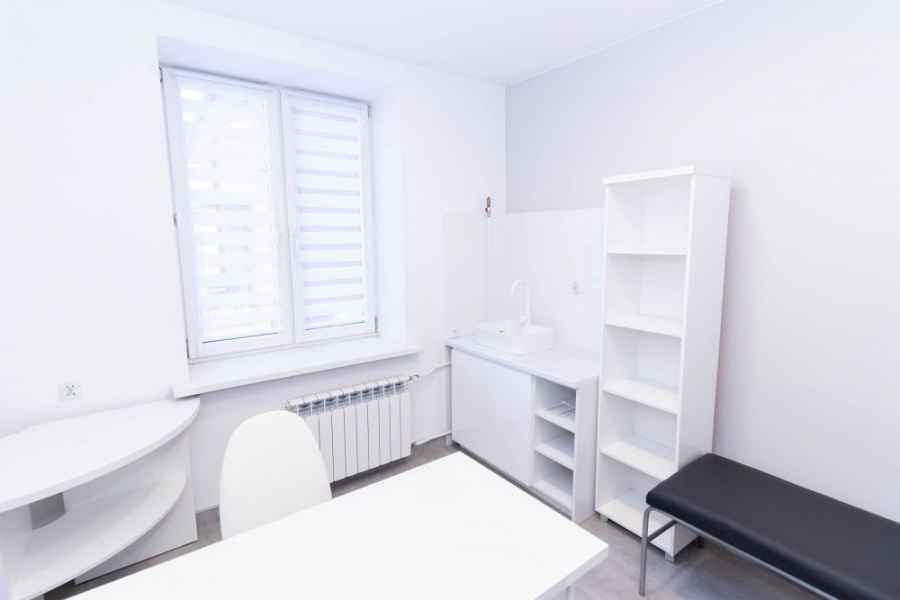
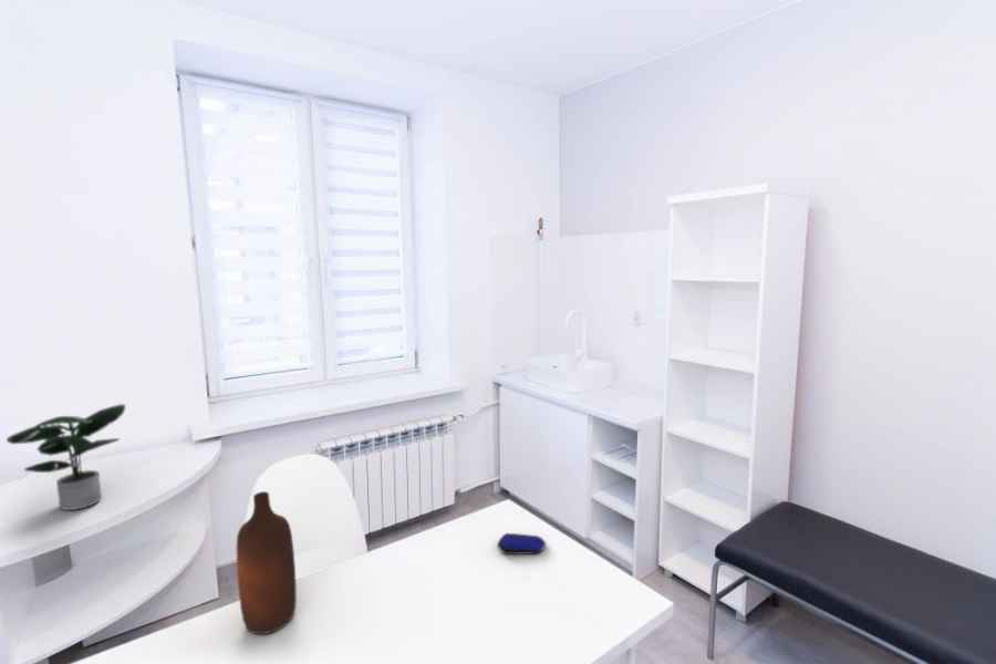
+ potted plant (69, 458)
+ computer mouse (521, 541)
+ bottle (266, 558)
